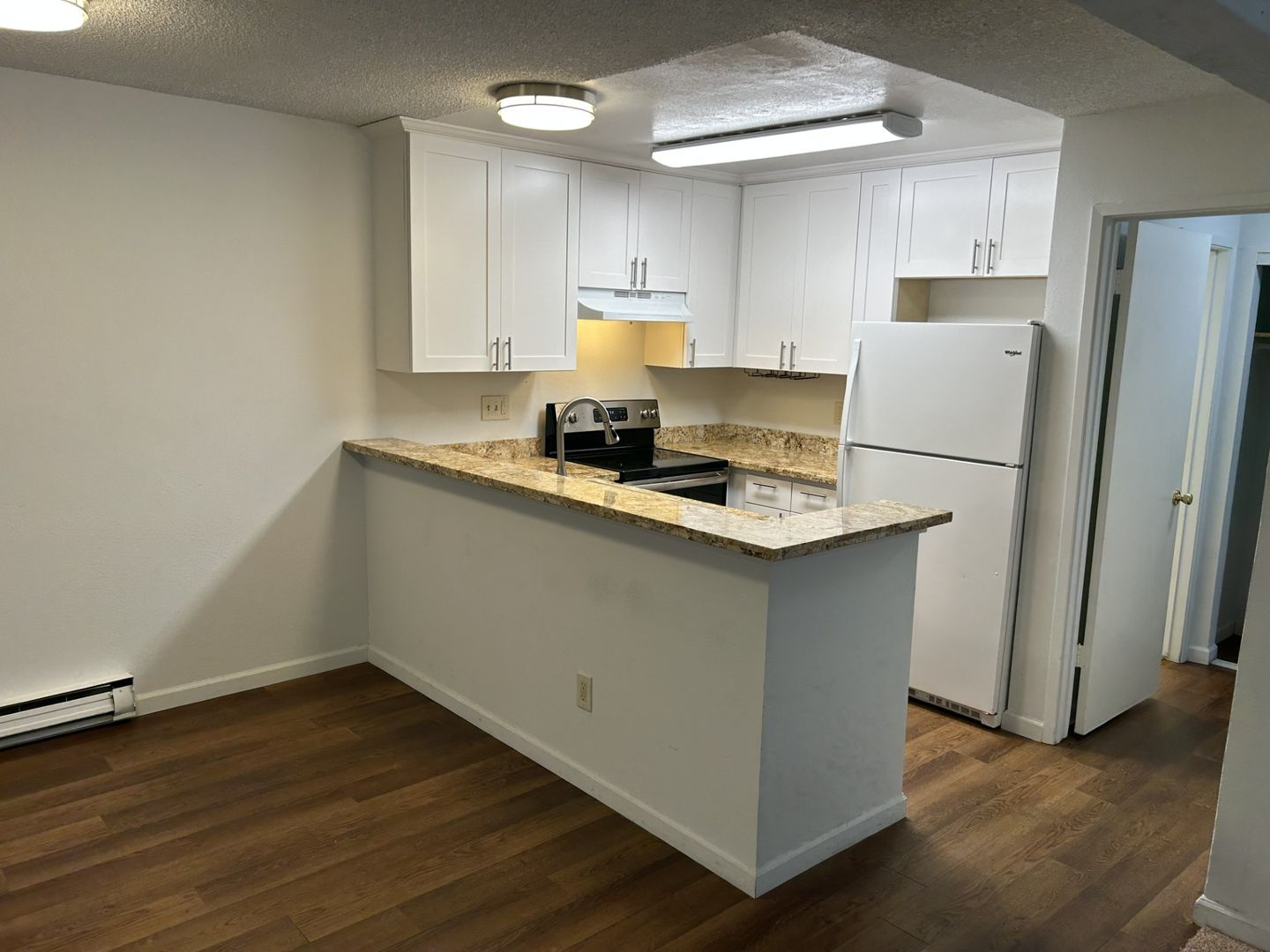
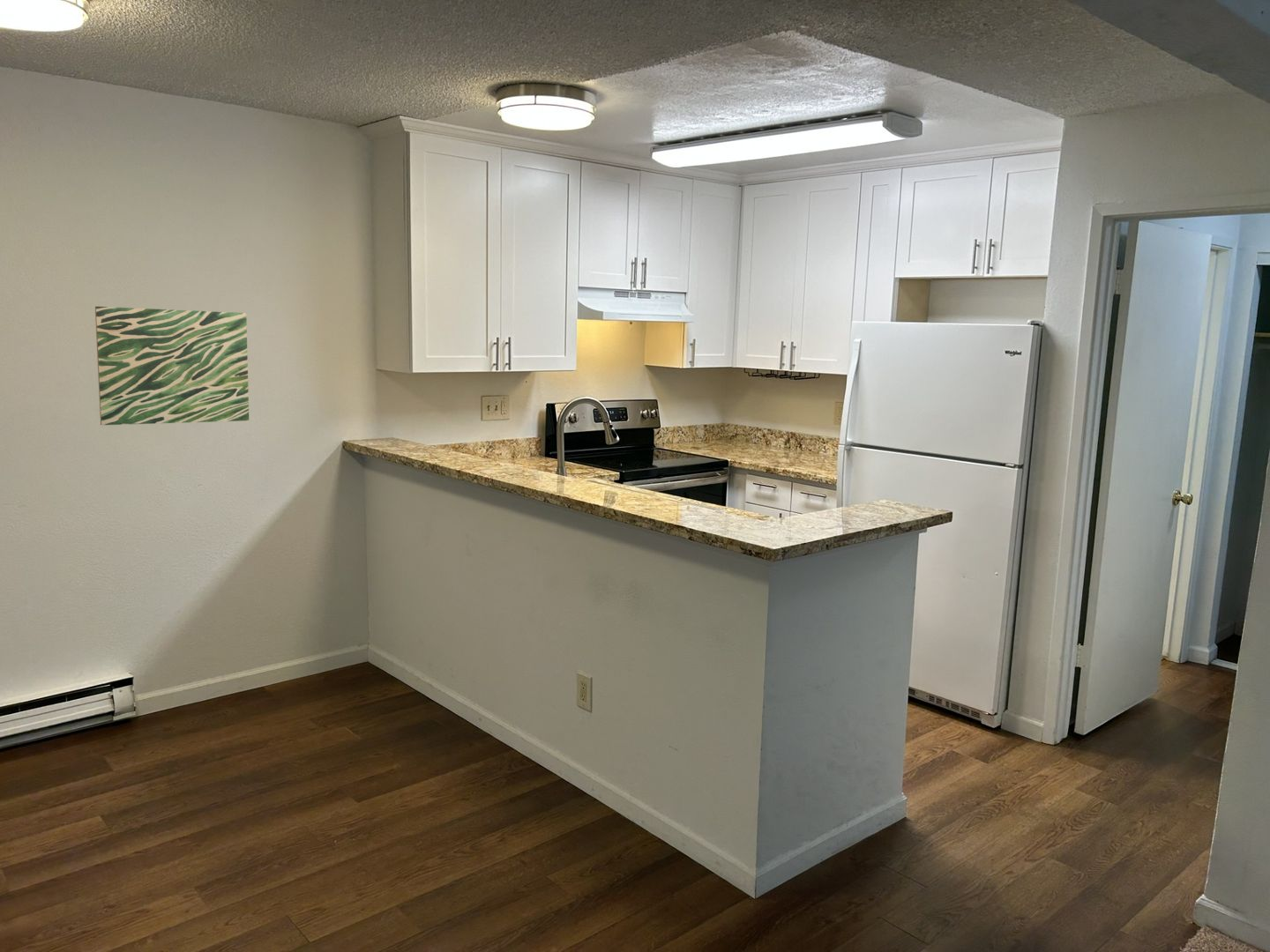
+ wall art (176, 367)
